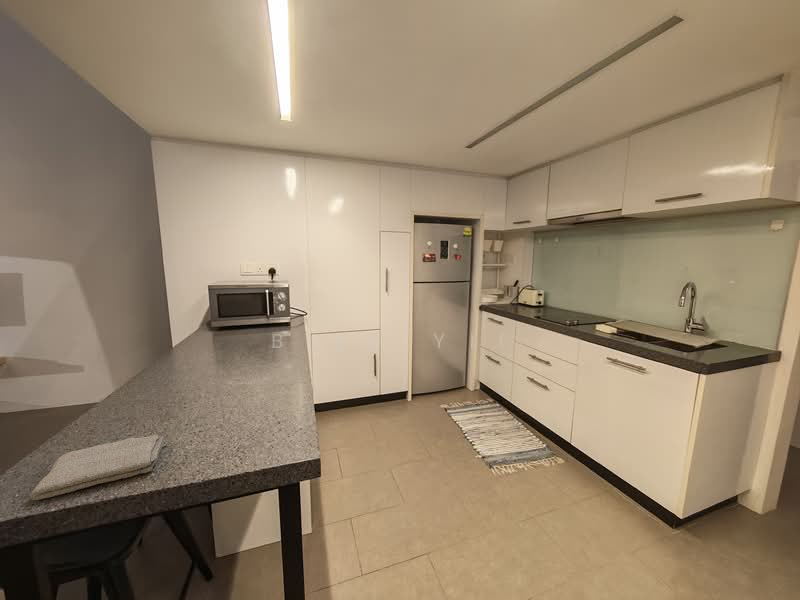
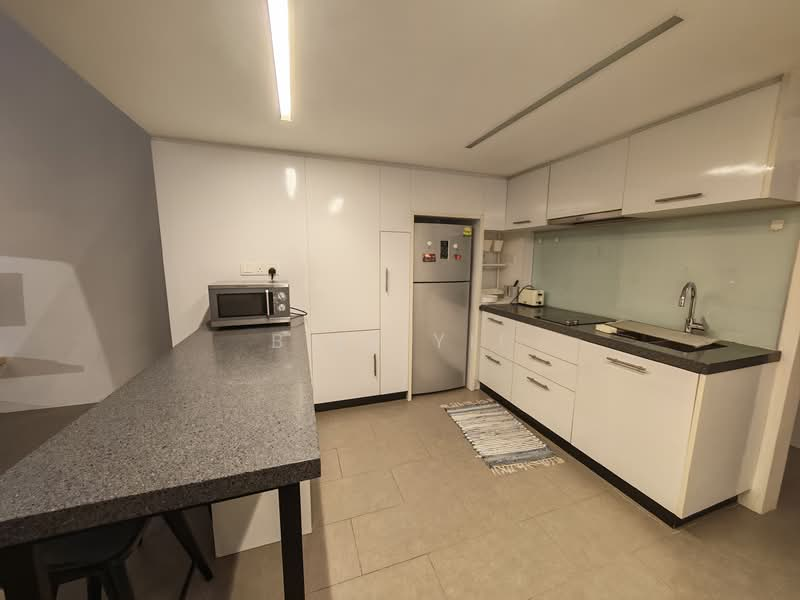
- washcloth (106, 462)
